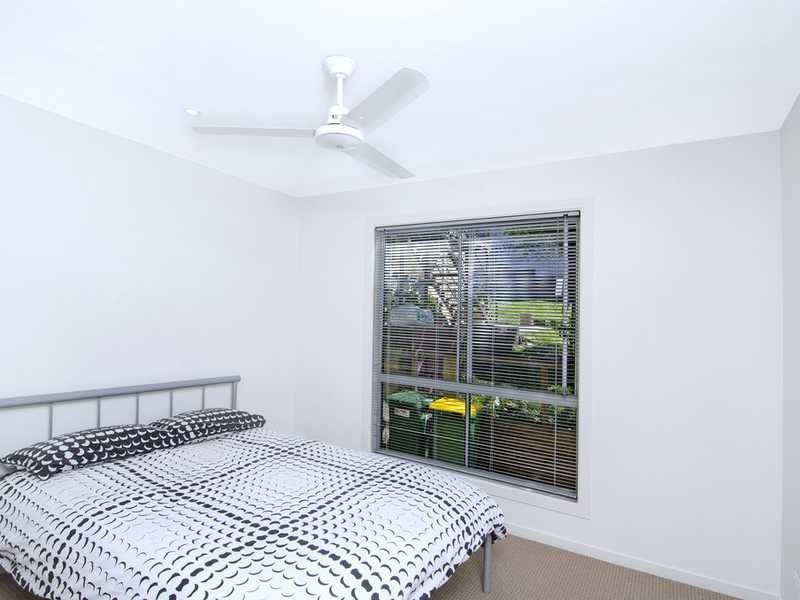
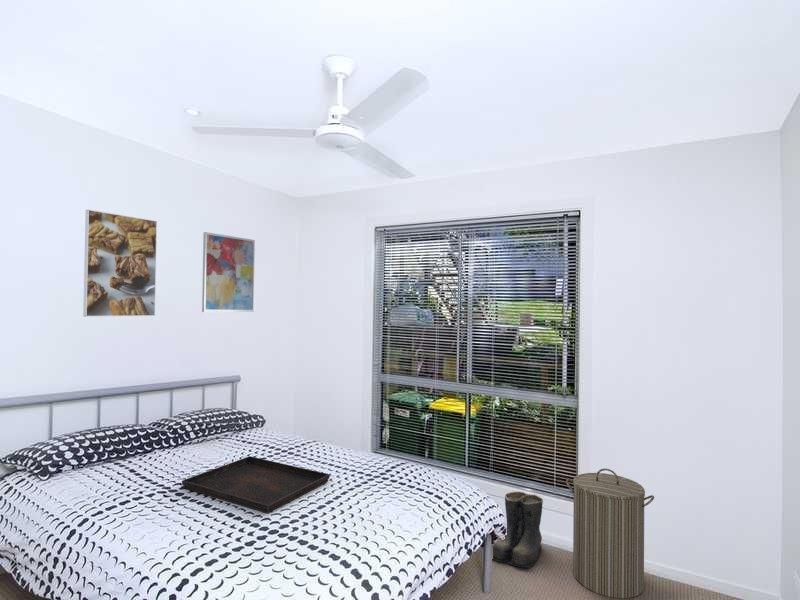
+ boots (518, 526)
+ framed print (122, 265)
+ wall art (229, 274)
+ serving tray (257, 481)
+ laundry hamper (608, 524)
